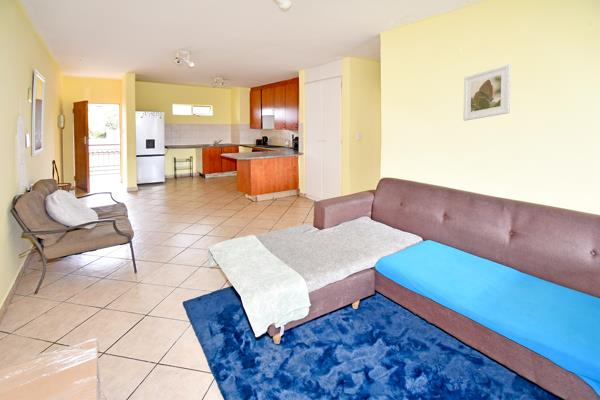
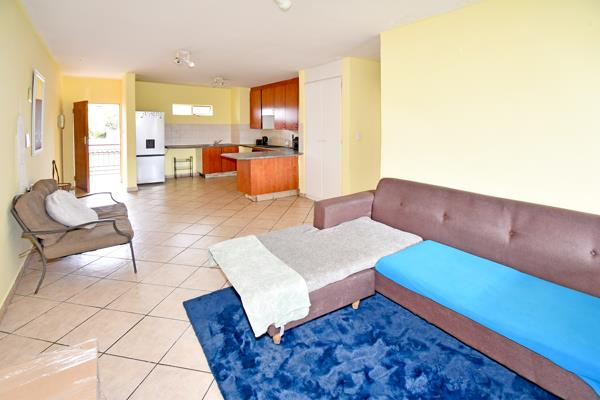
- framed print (485, 94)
